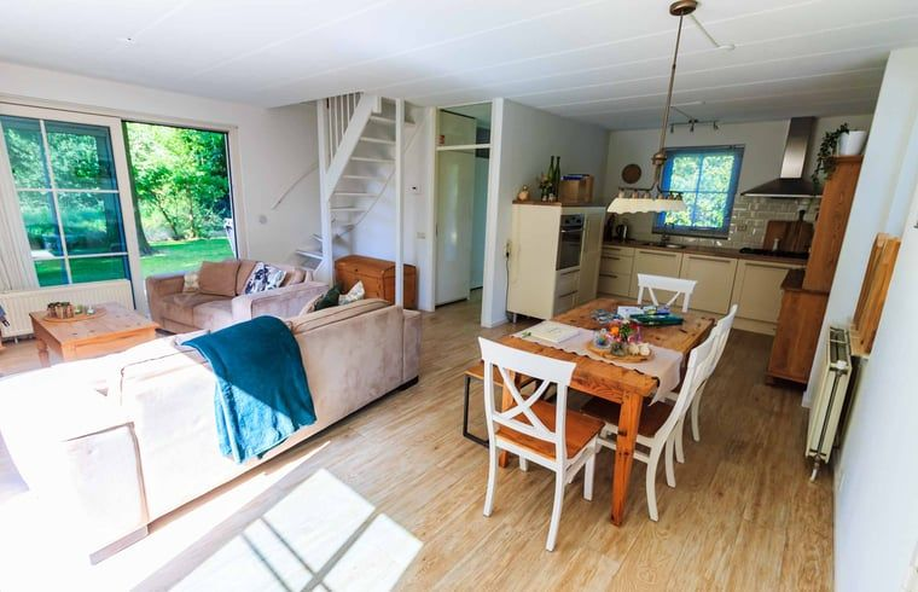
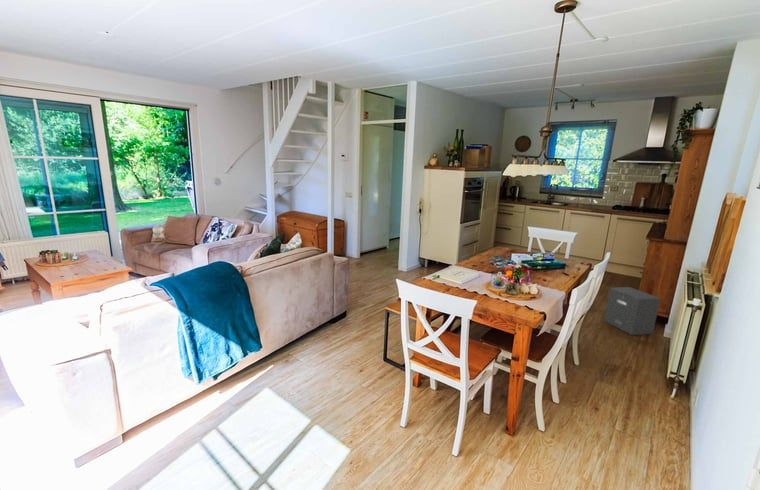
+ speaker (630, 310)
